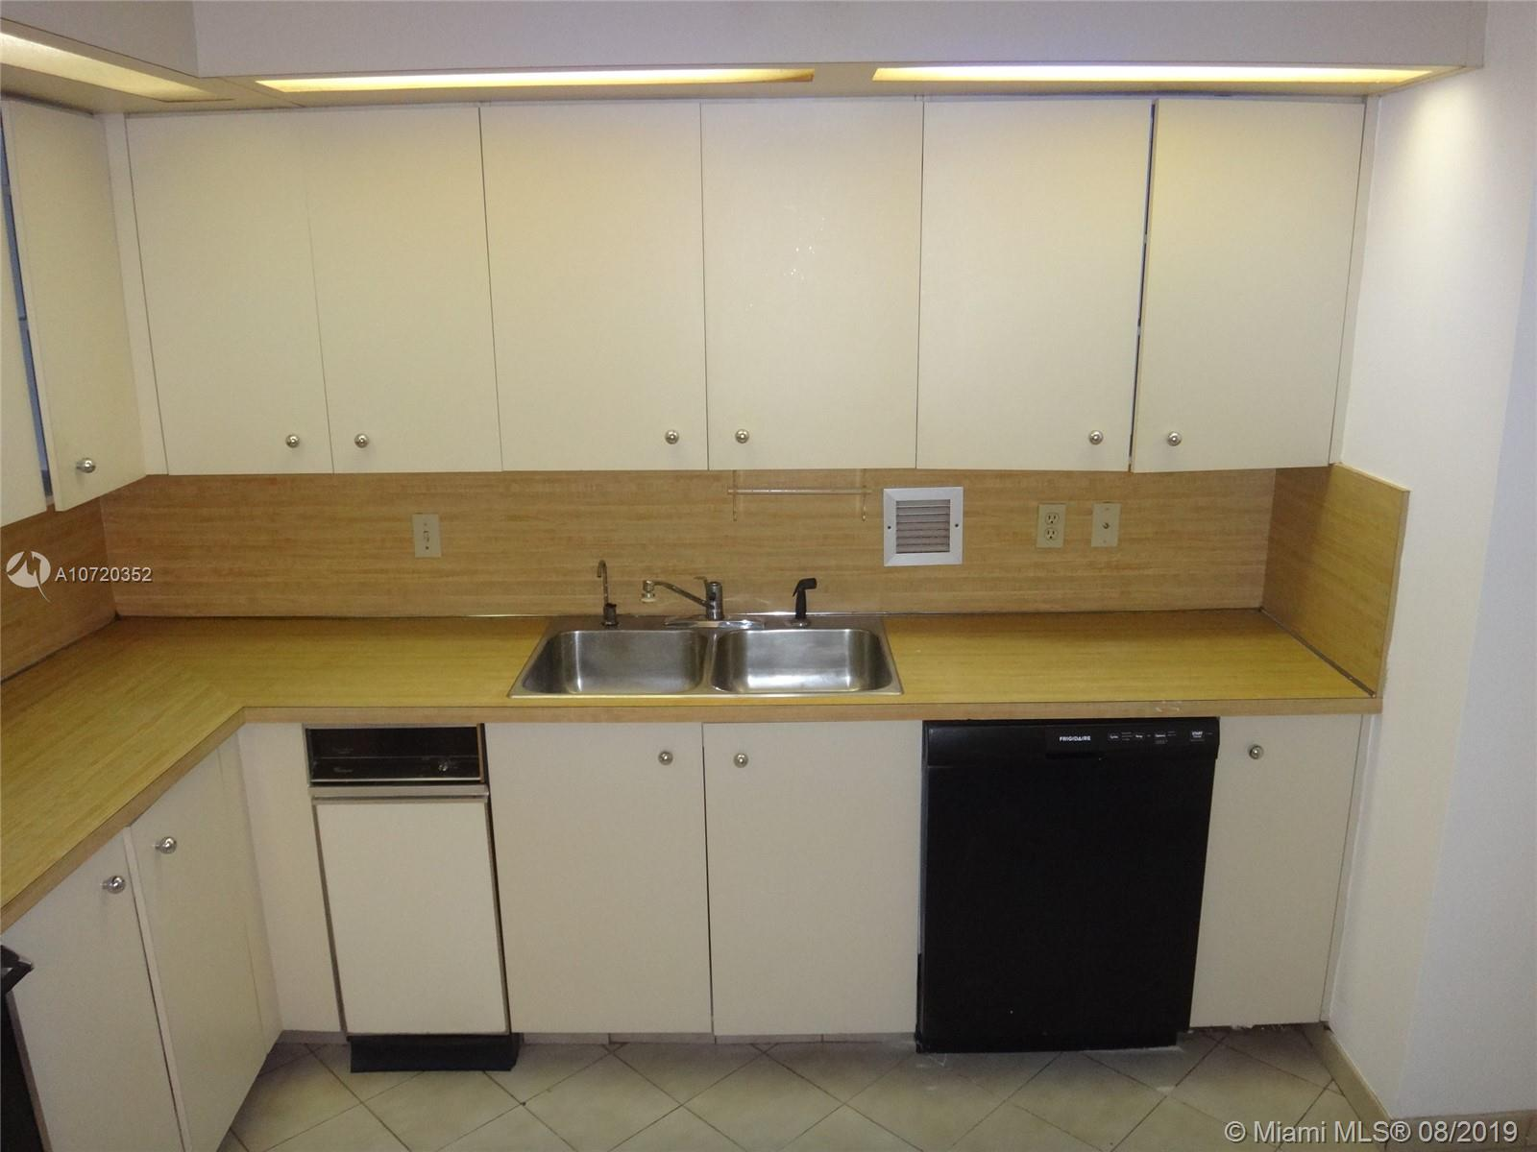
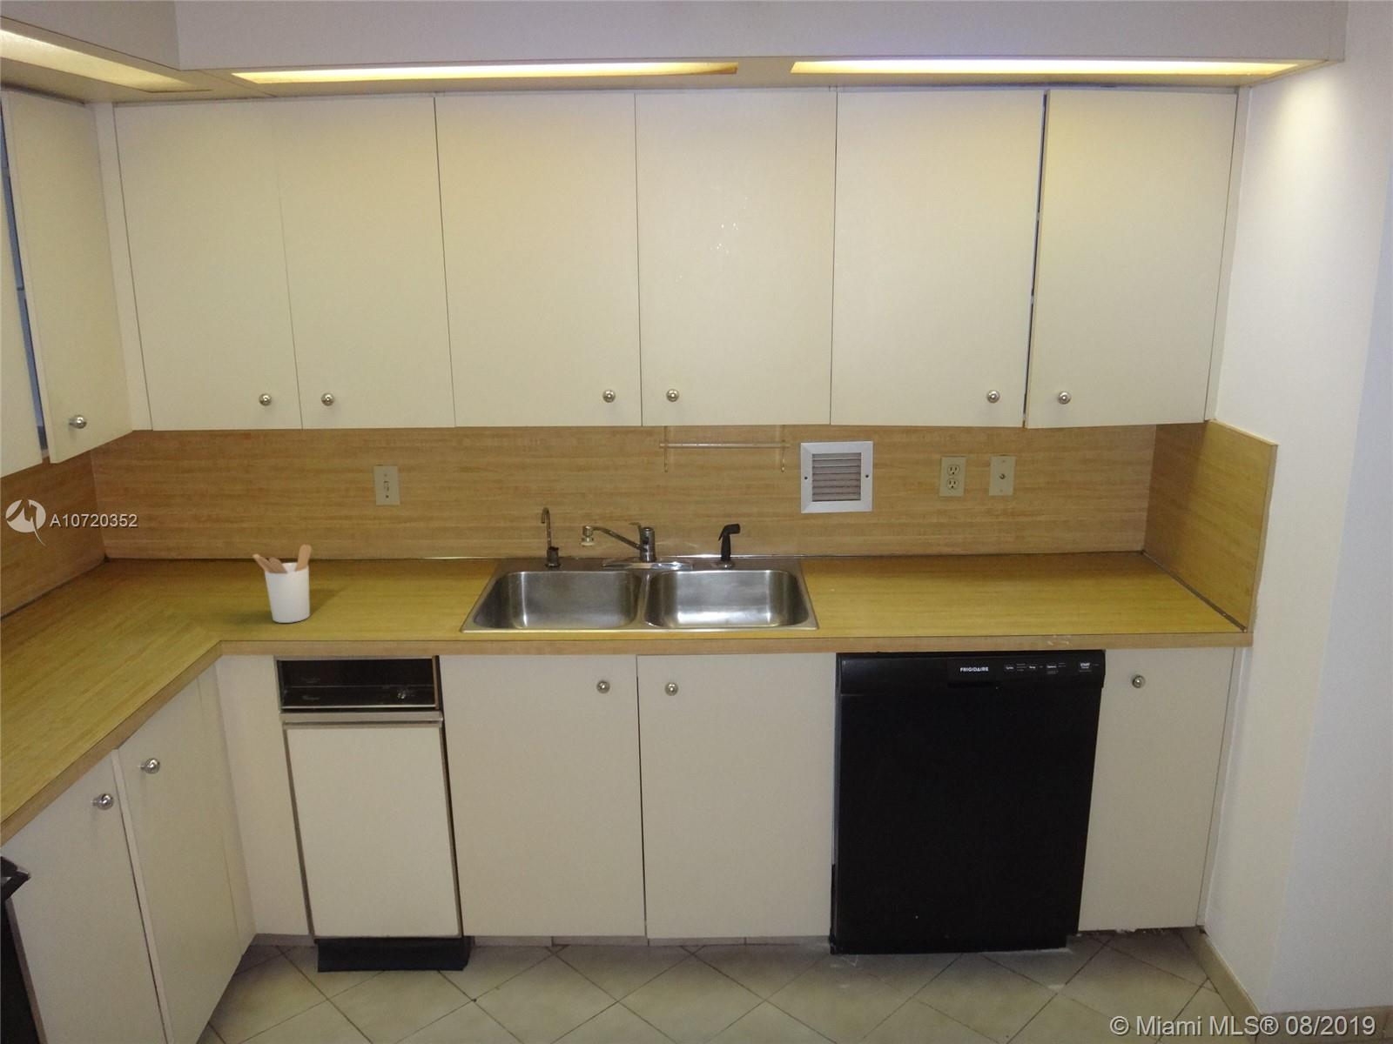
+ utensil holder (282, 583)
